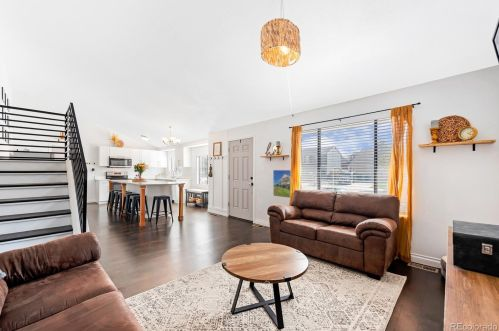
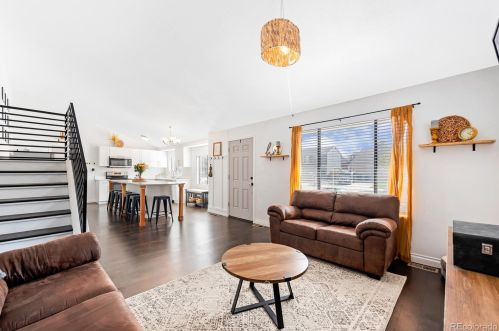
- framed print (282, 183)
